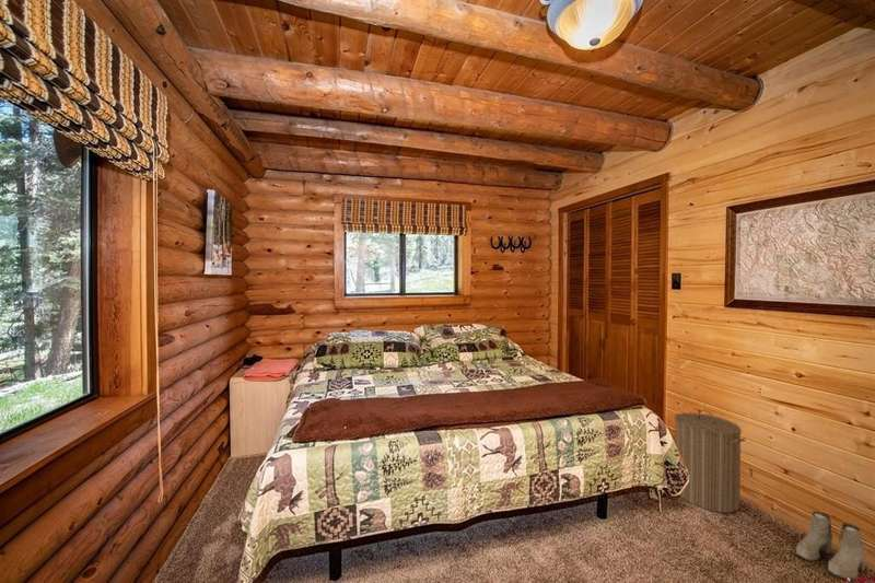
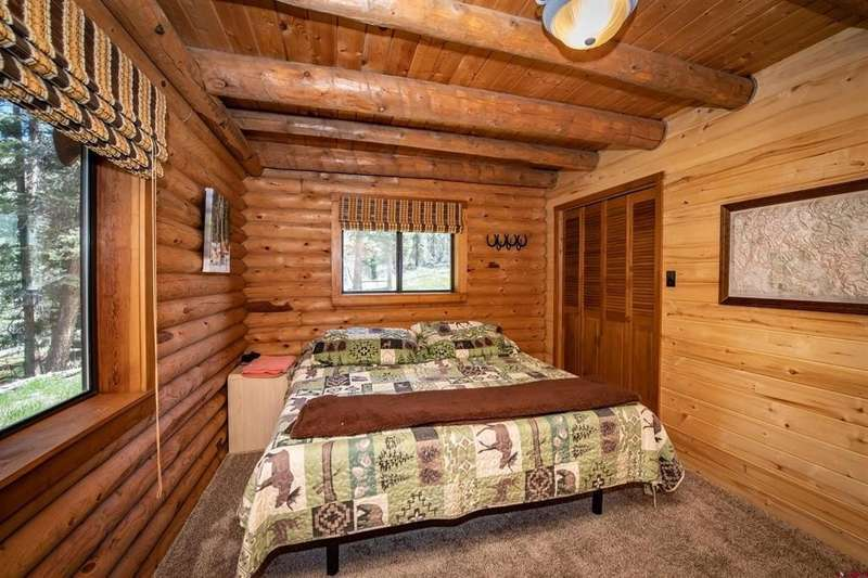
- laundry hamper (705, 453)
- boots (830, 541)
